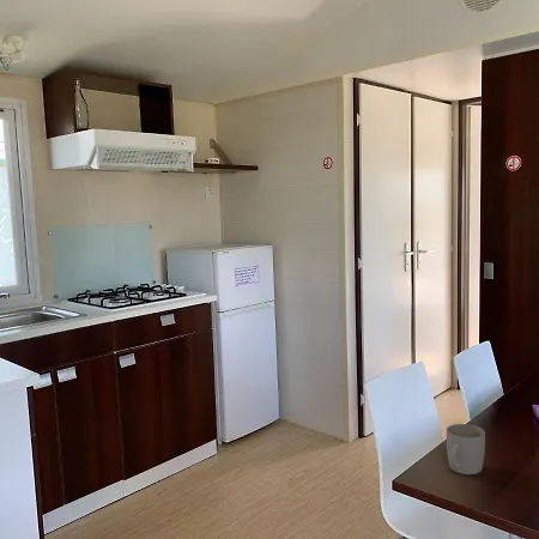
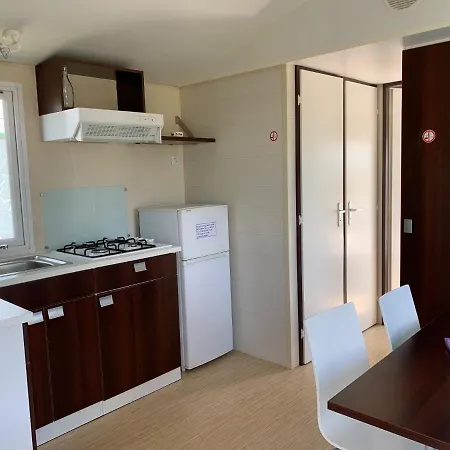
- mug (462, 452)
